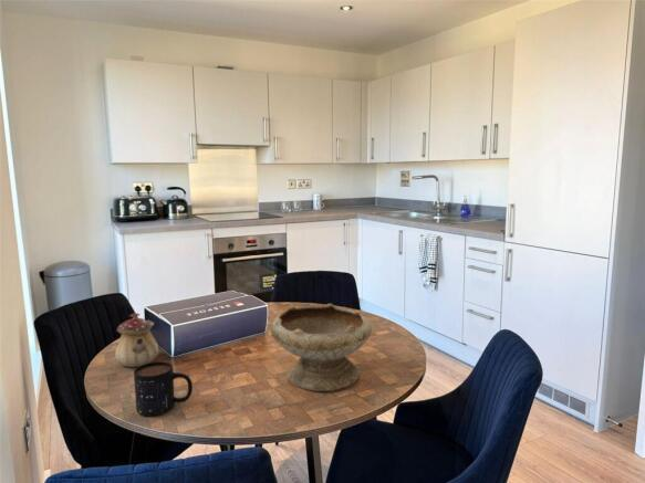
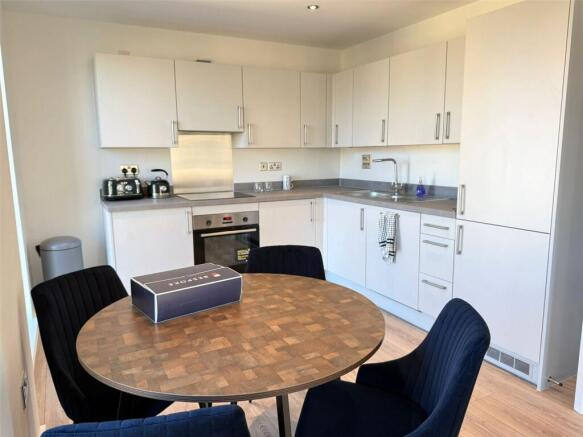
- bowl (321, 345)
- mug (164, 387)
- teapot (135, 336)
